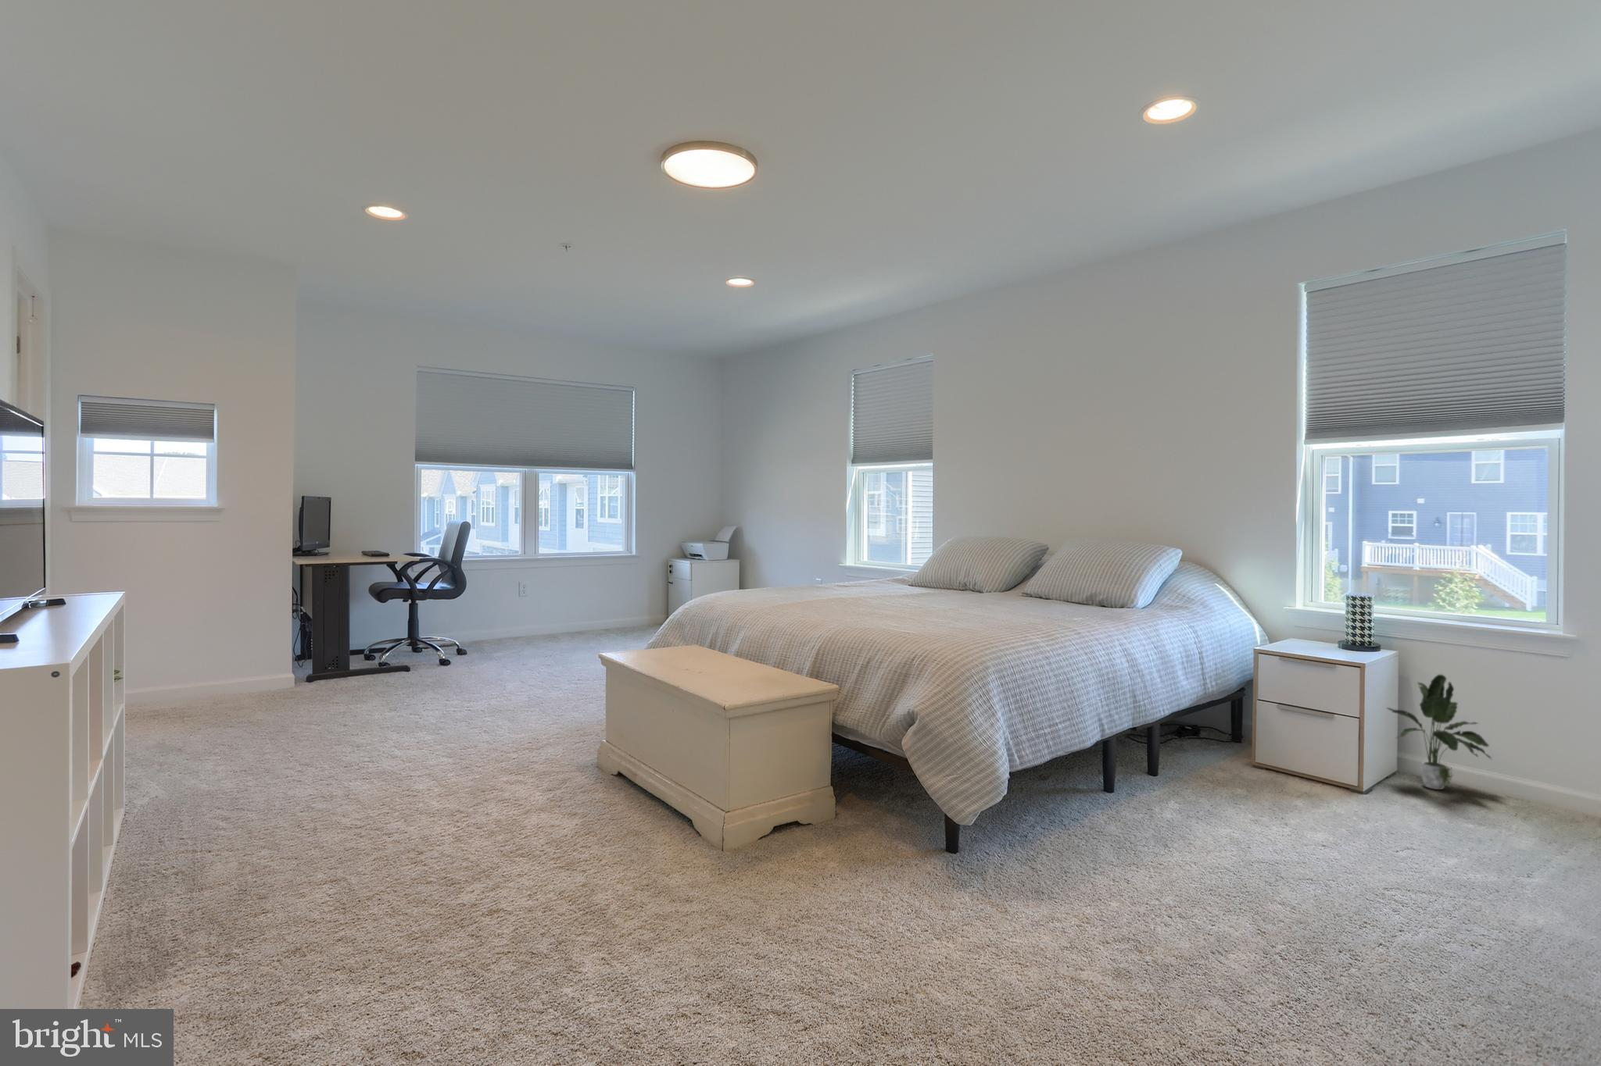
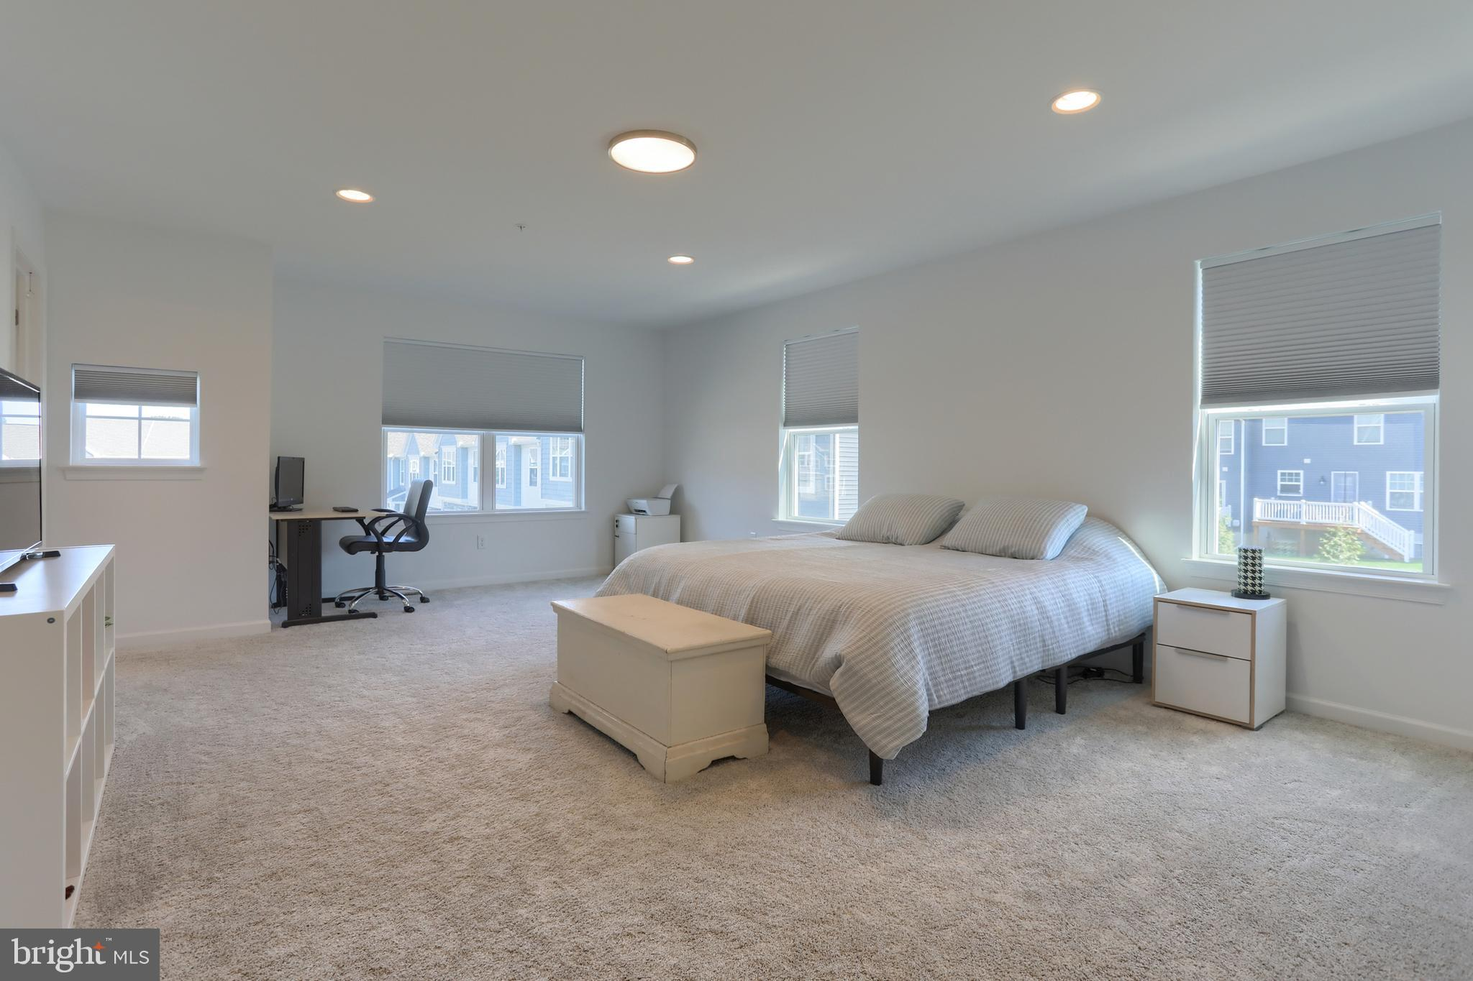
- potted plant (1437, 733)
